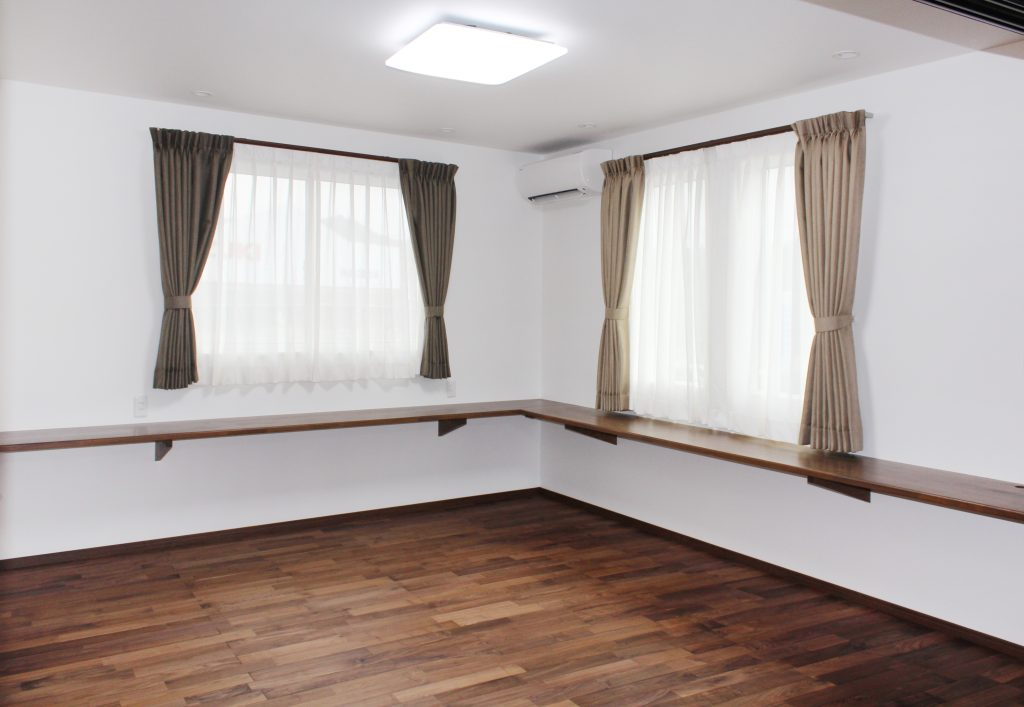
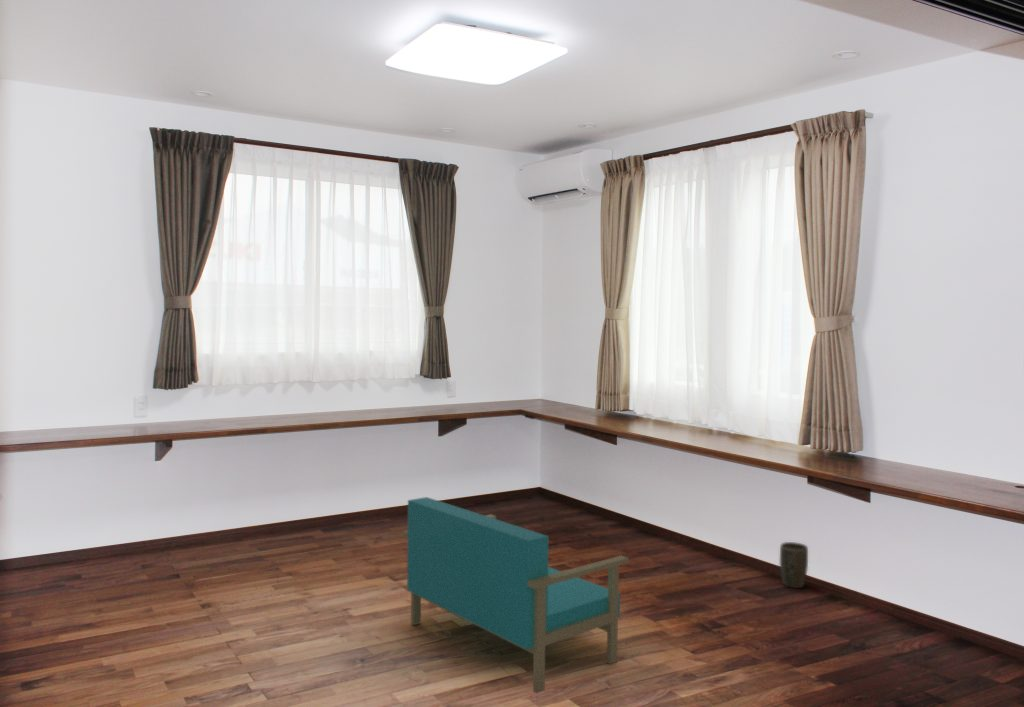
+ loveseat (509, 575)
+ plant pot (793, 565)
